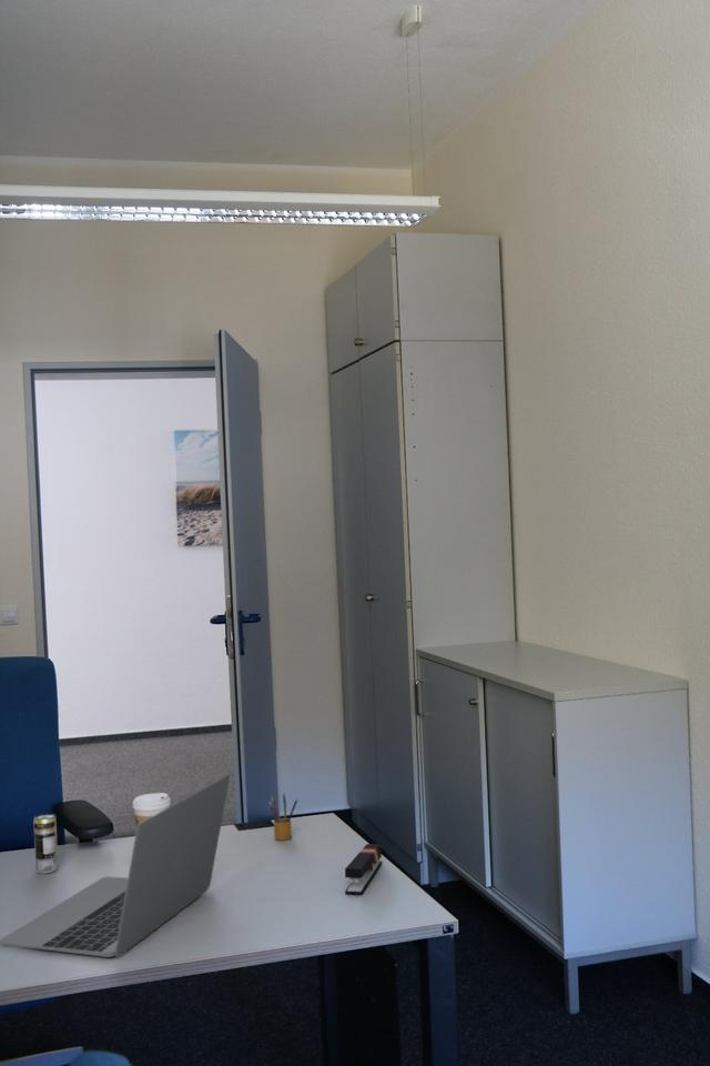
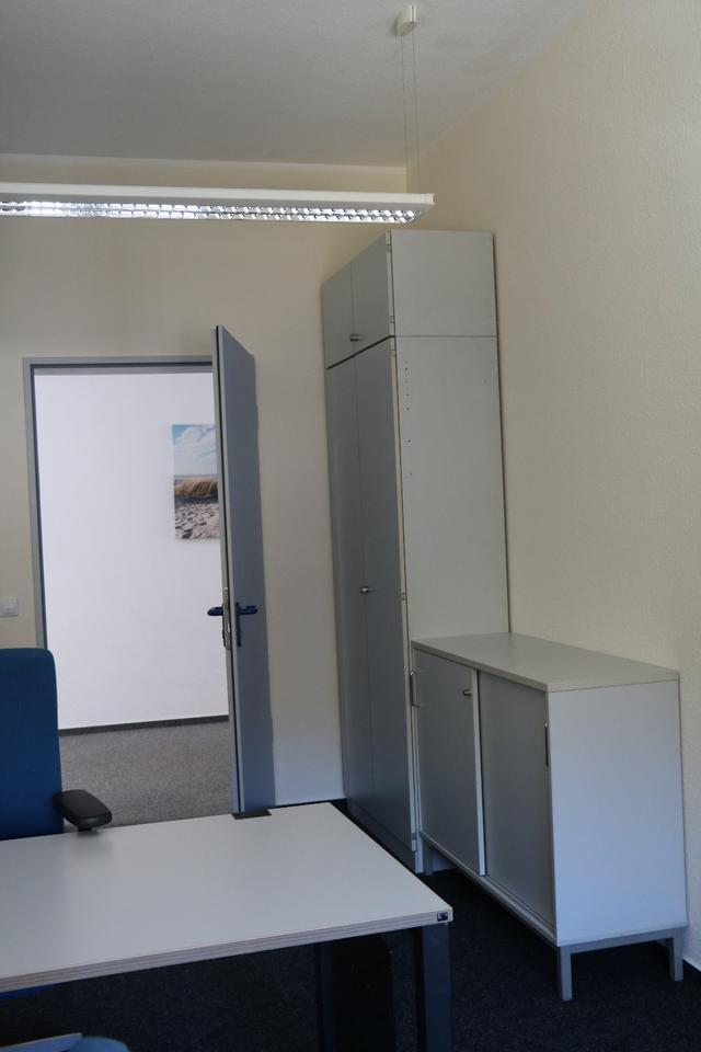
- stapler (364, 866)
- pencil box (284, 816)
- beverage can (45, 843)
- coffee cup (151, 816)
- laptop (131, 858)
